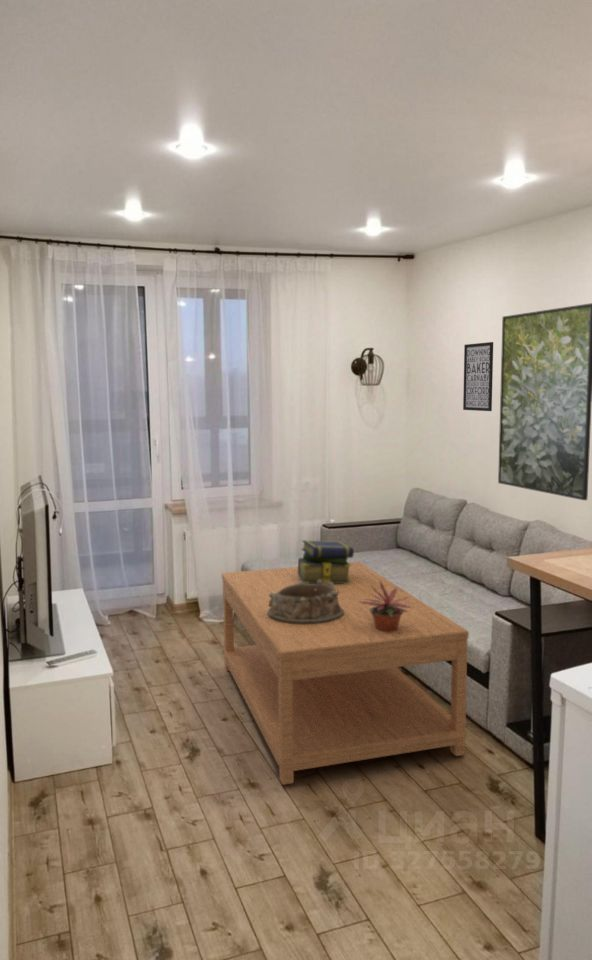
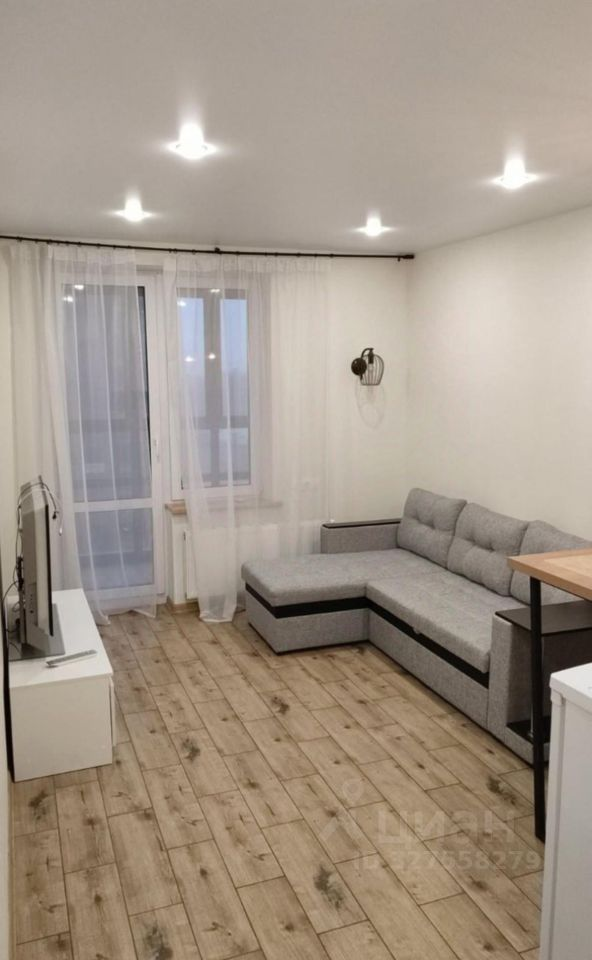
- potted plant (386, 604)
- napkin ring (306, 600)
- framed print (542, 402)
- wall art (477, 377)
- coffee table (328, 652)
- stack of books (325, 560)
